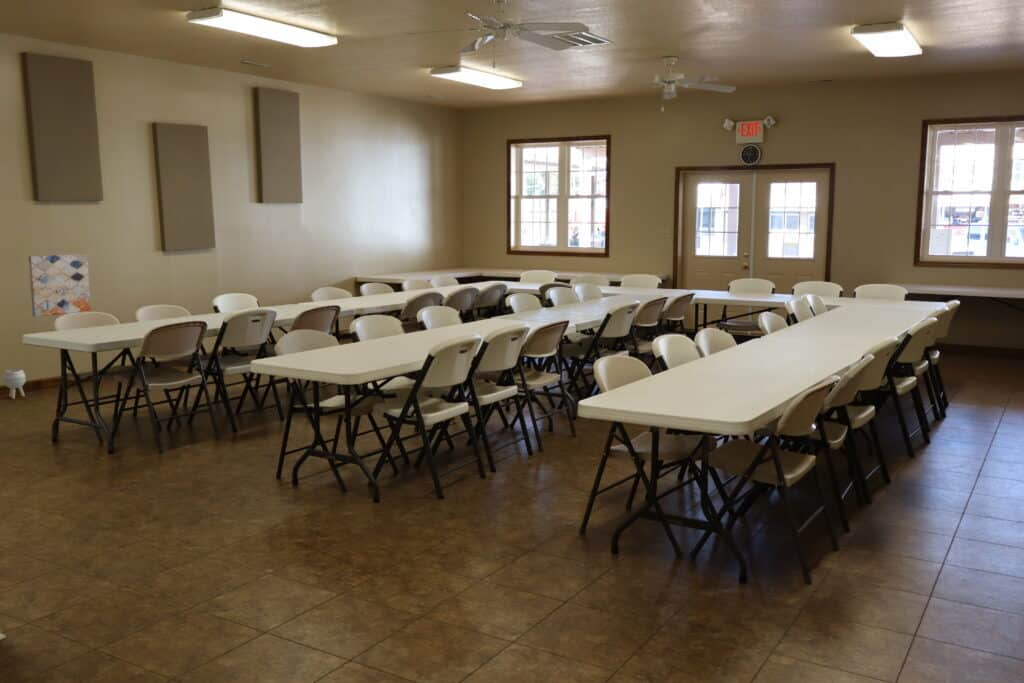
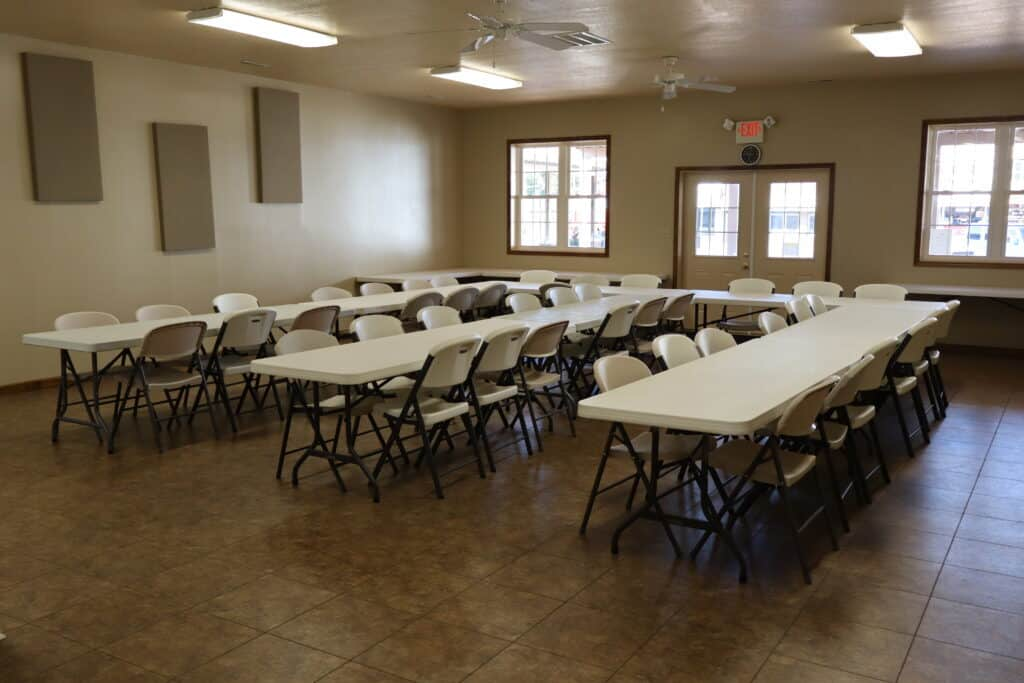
- wall art (60, 284)
- planter (14, 384)
